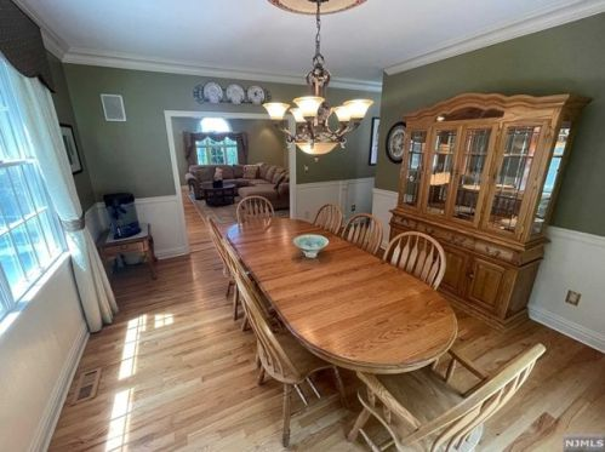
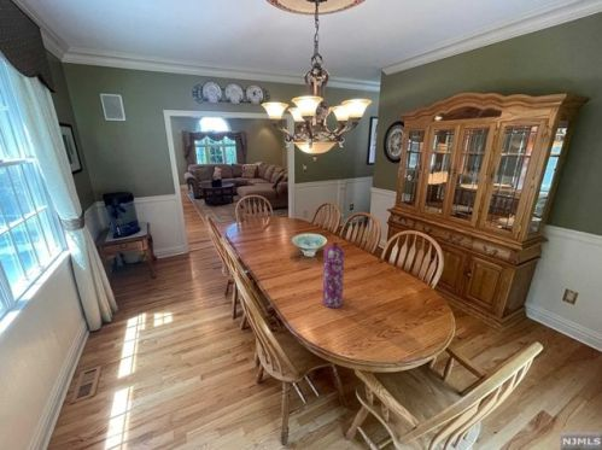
+ gas cylinder (333, 273)
